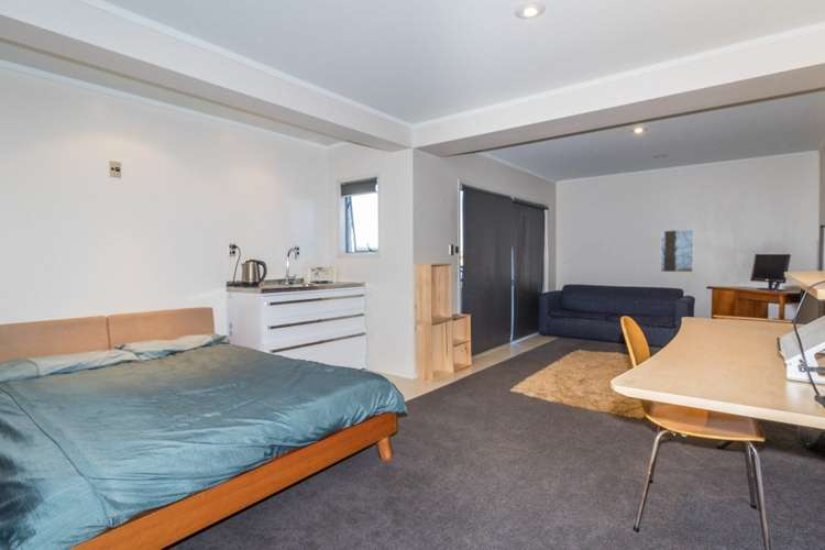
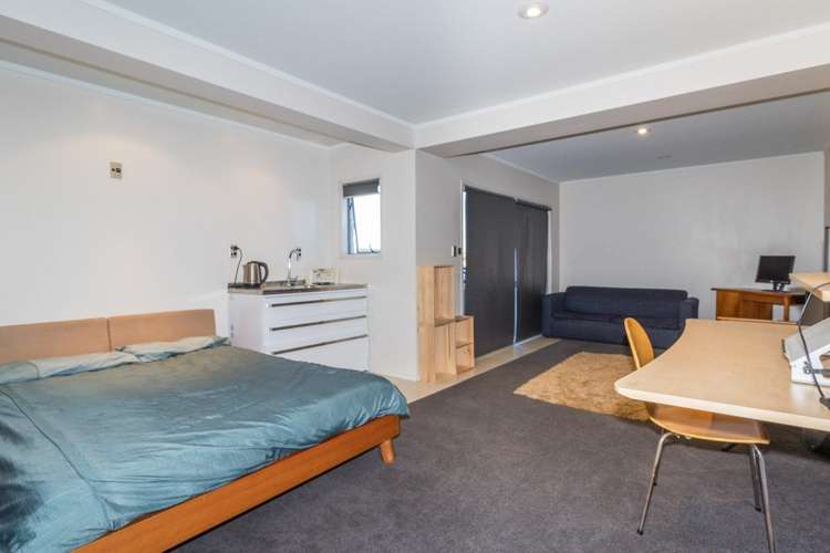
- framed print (676, 251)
